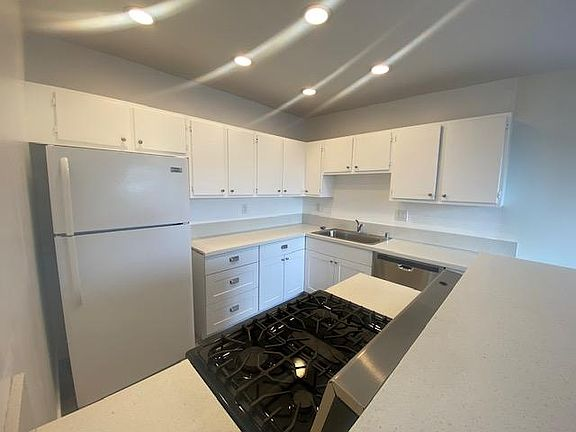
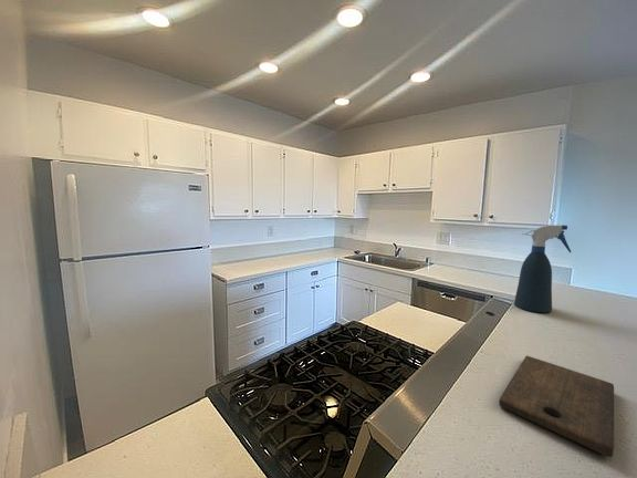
+ cutting board (558, 394)
+ spray bottle (539, 266)
